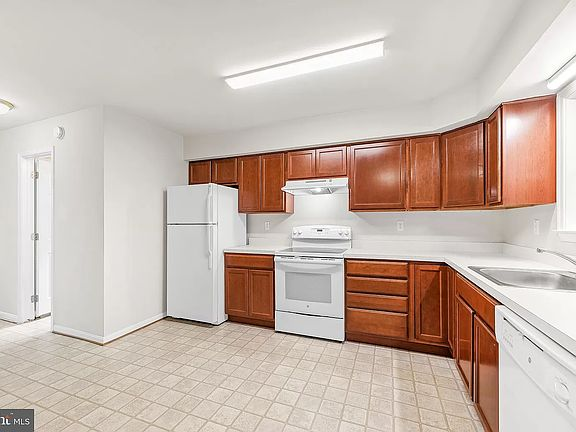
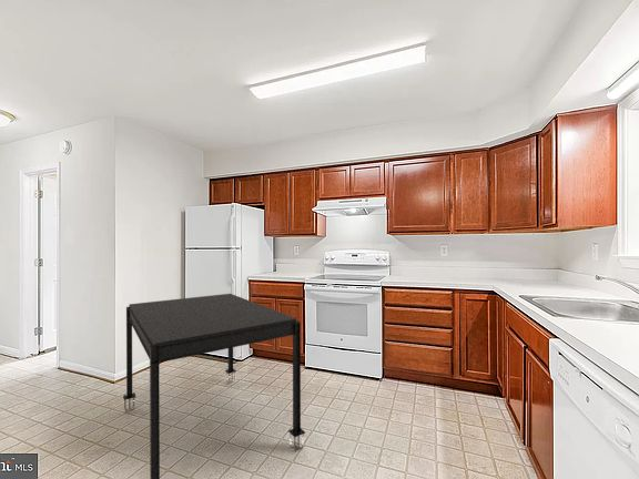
+ dining table (199, 354)
